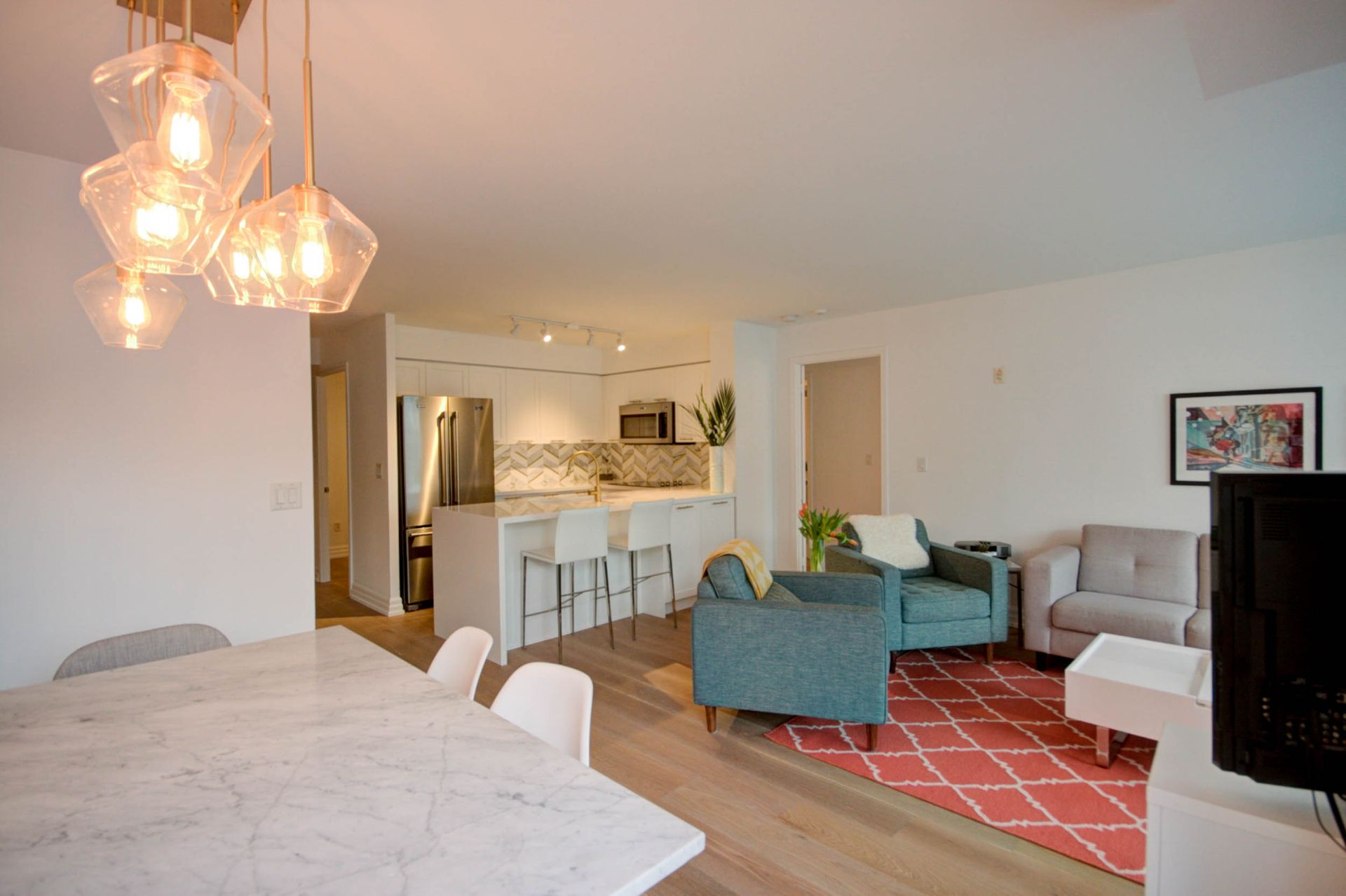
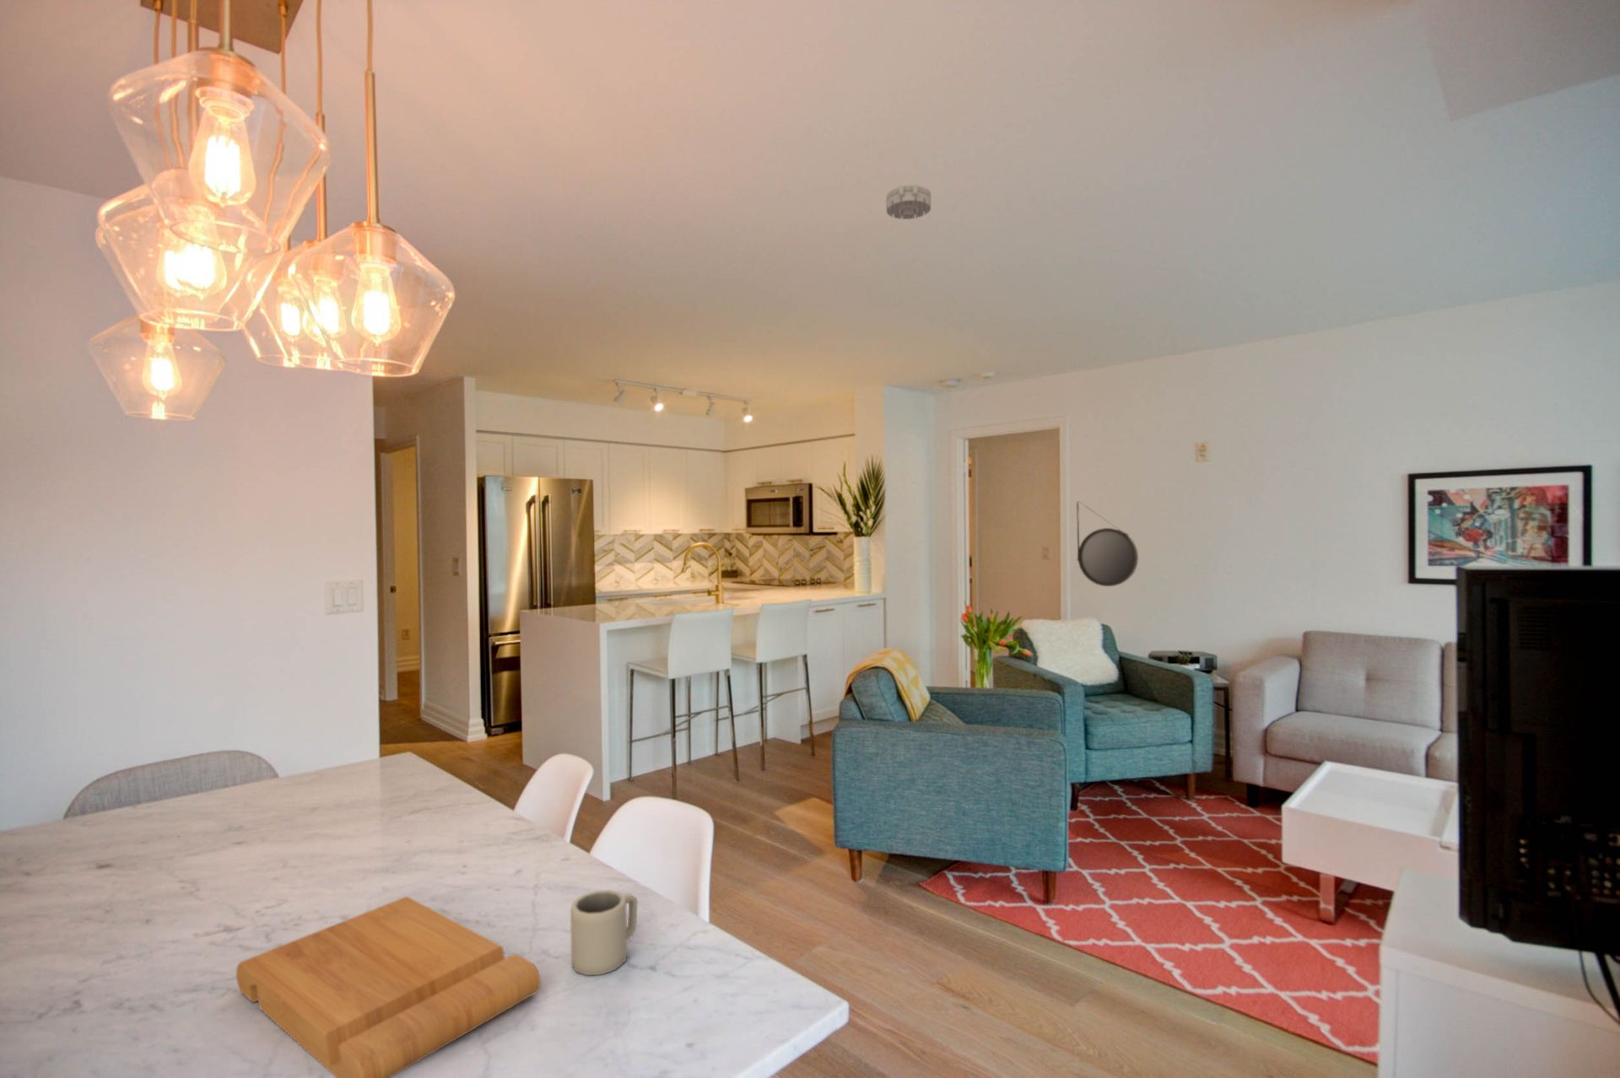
+ cup (607, 928)
+ smoke detector (907, 201)
+ cutting board (386, 978)
+ home mirror (1106, 544)
